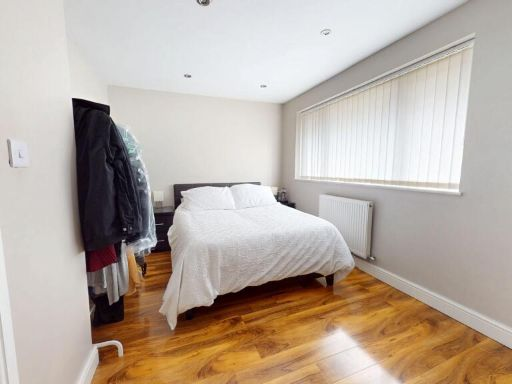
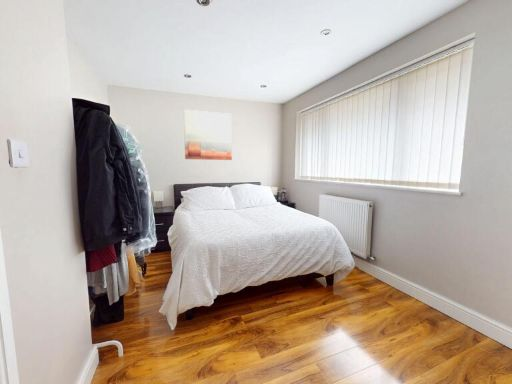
+ wall art (208, 136)
